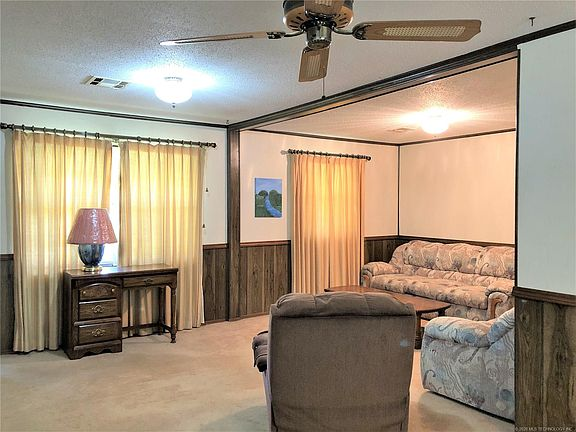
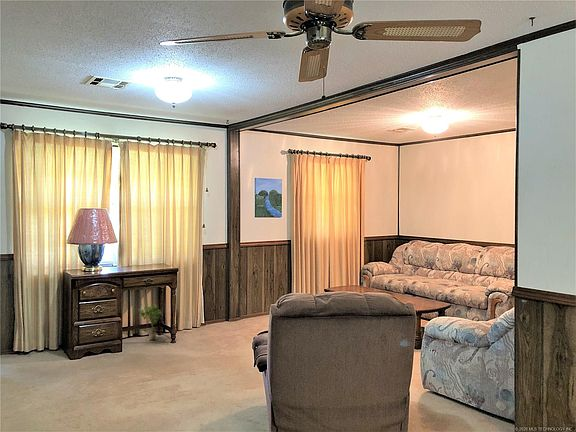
+ potted plant (151, 322)
